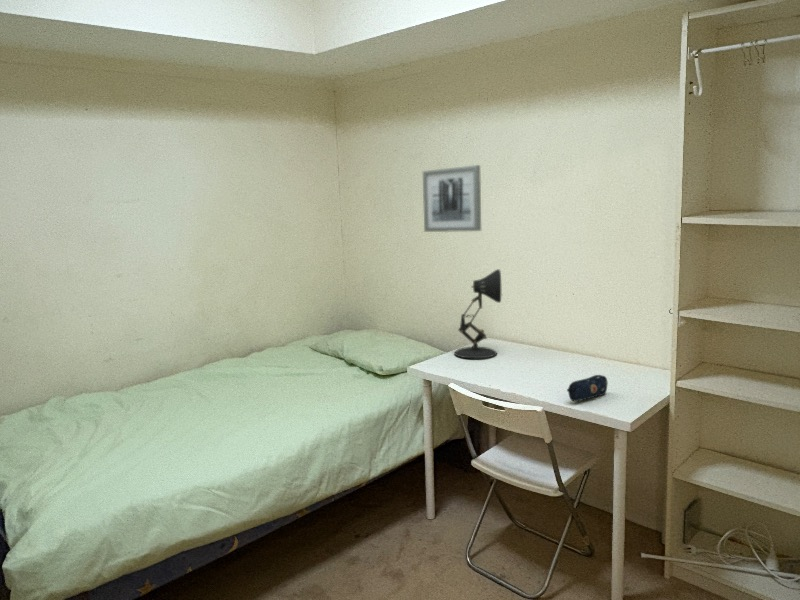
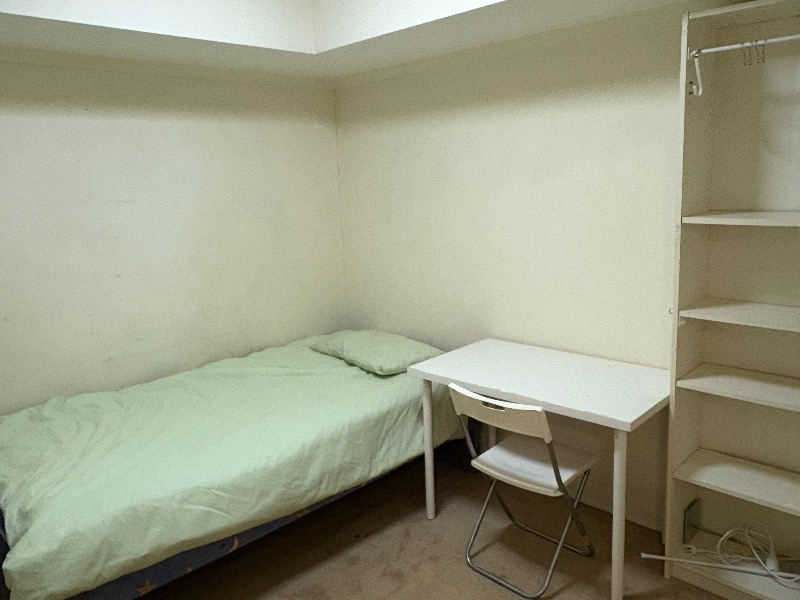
- wall art (450, 200)
- pencil case (588, 388)
- desk lamp (476, 312)
